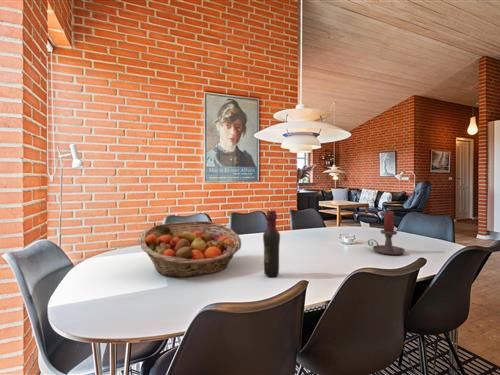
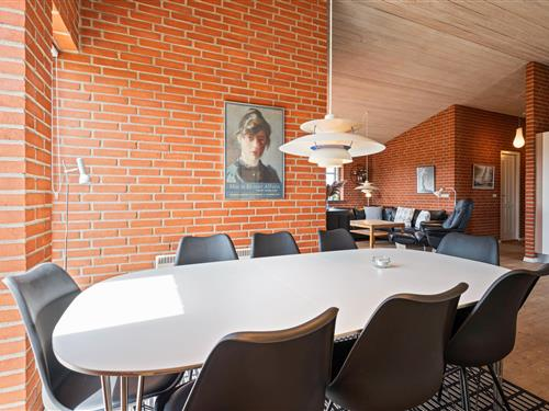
- fruit basket (192, 246)
- candle holder (384, 230)
- wine bottle (271, 243)
